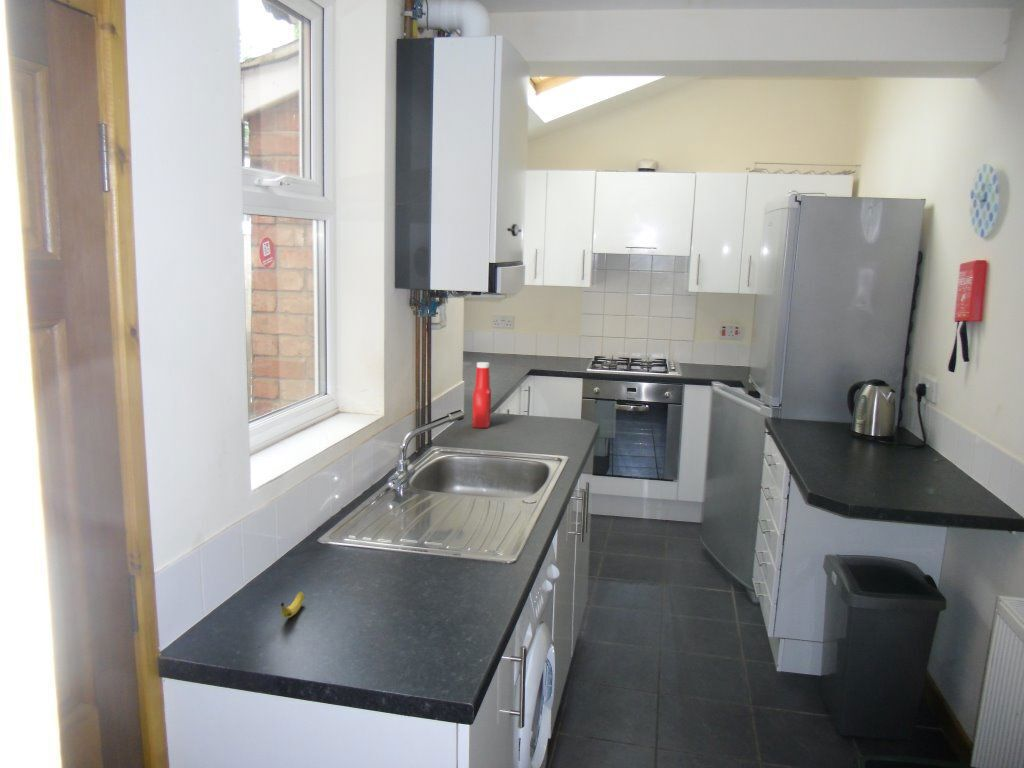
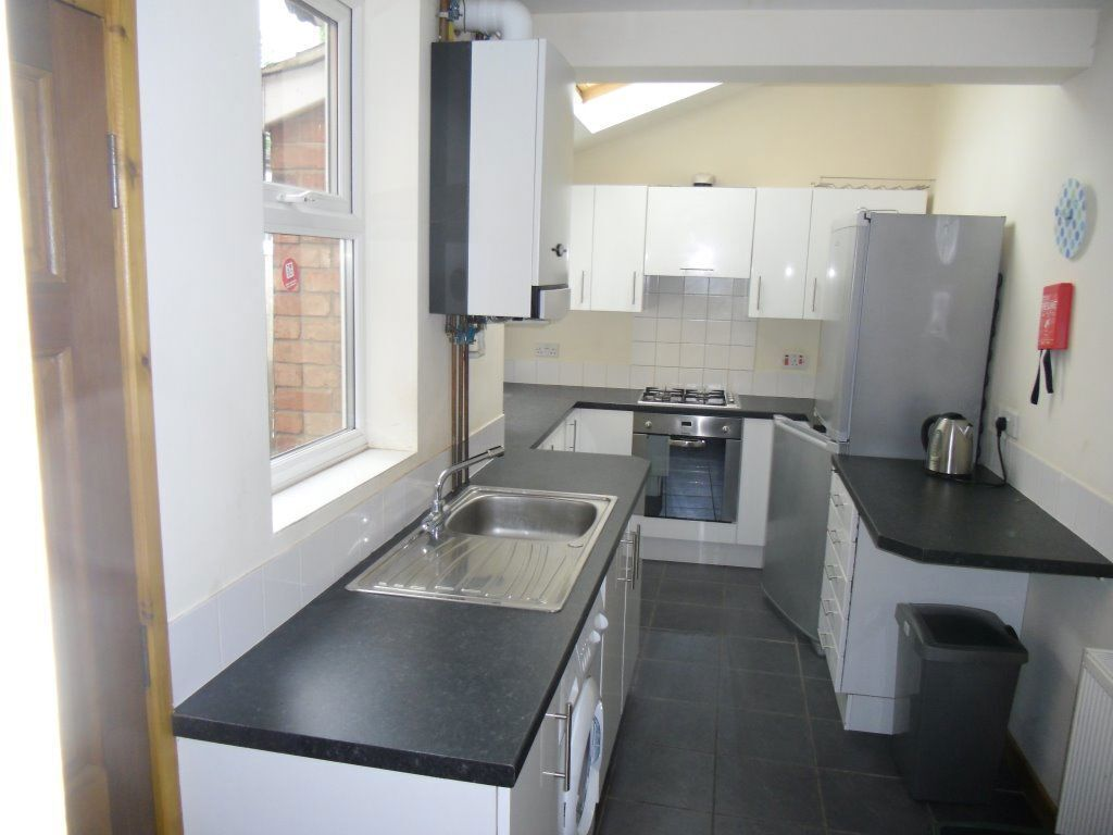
- banana (292, 603)
- soap bottle (482, 393)
